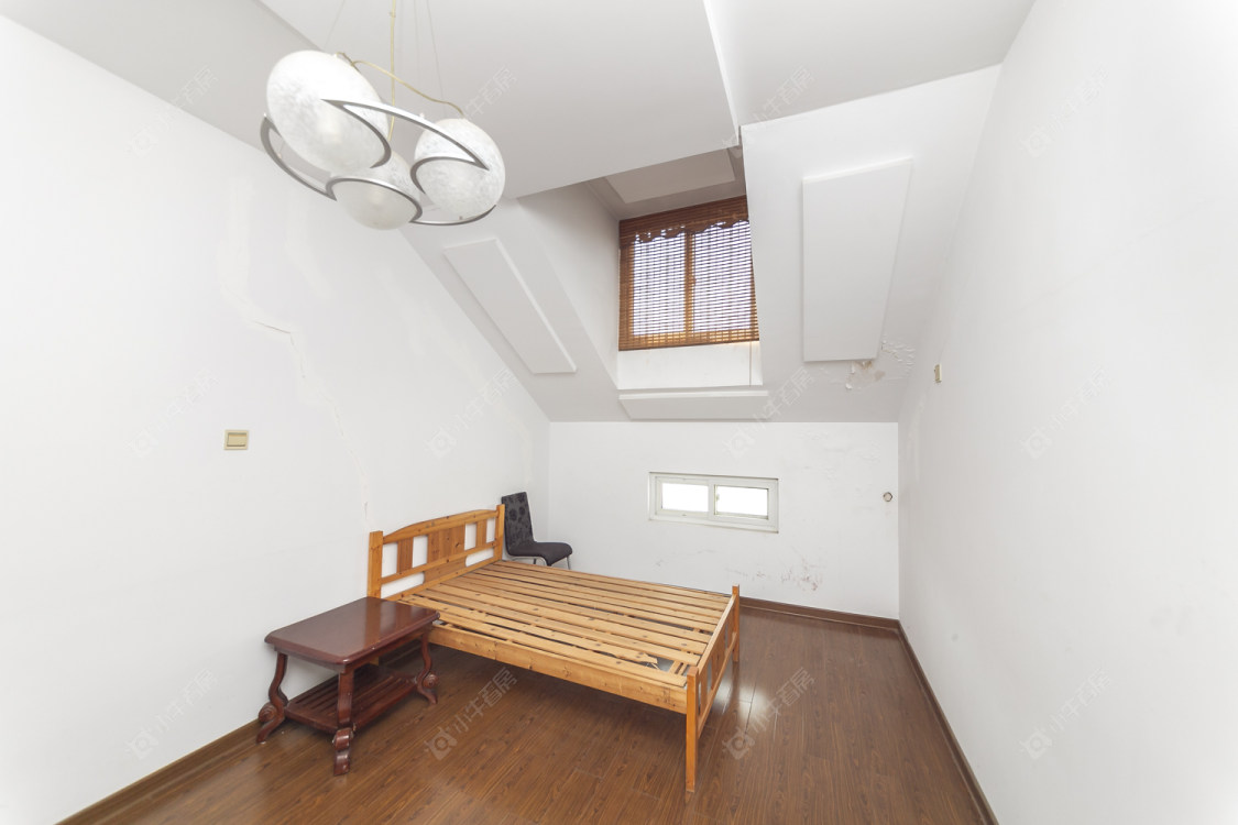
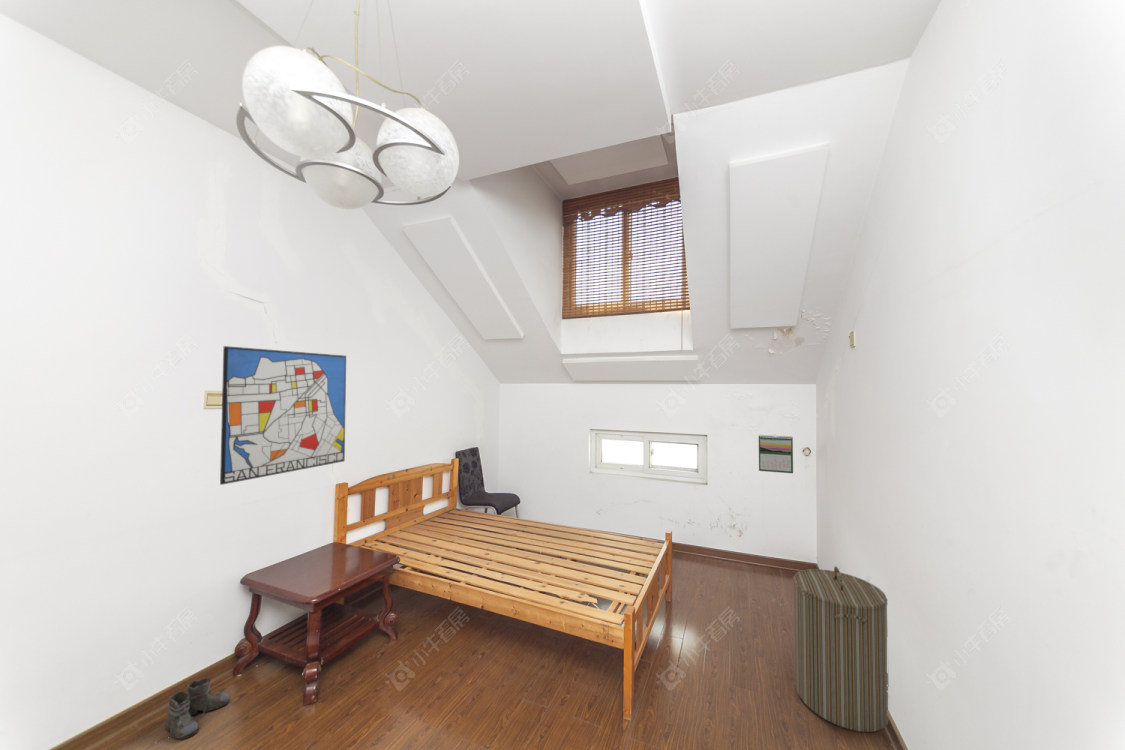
+ boots (194, 704)
+ wall art (292, 411)
+ laundry hamper (838, 634)
+ calendar (775, 453)
